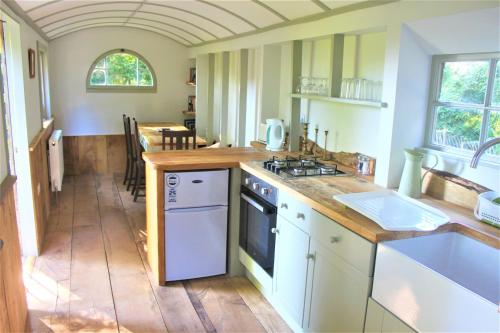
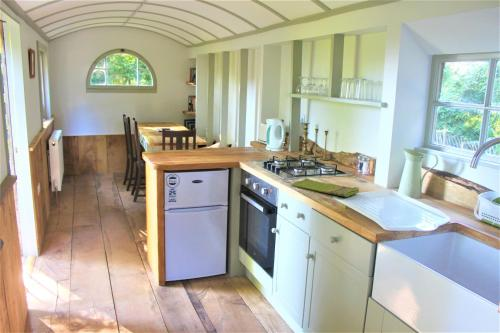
+ dish towel (324, 186)
